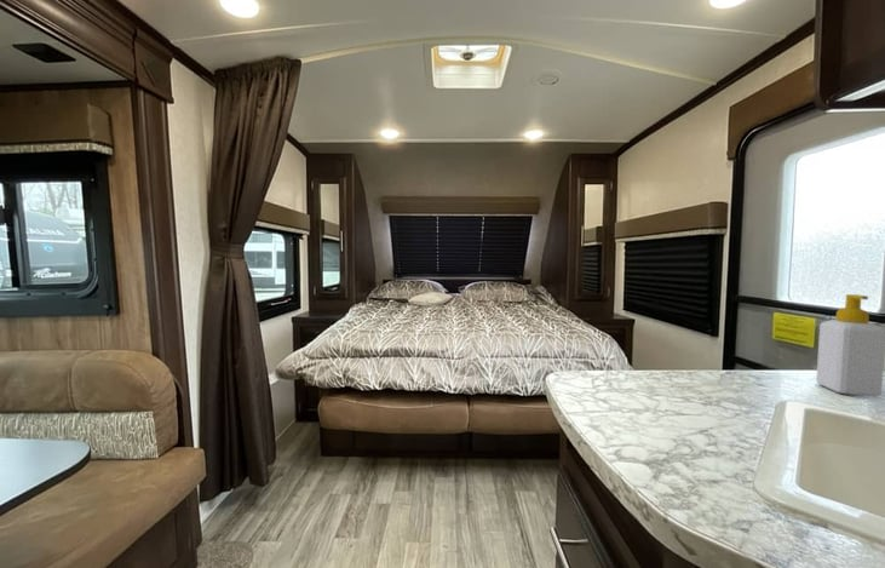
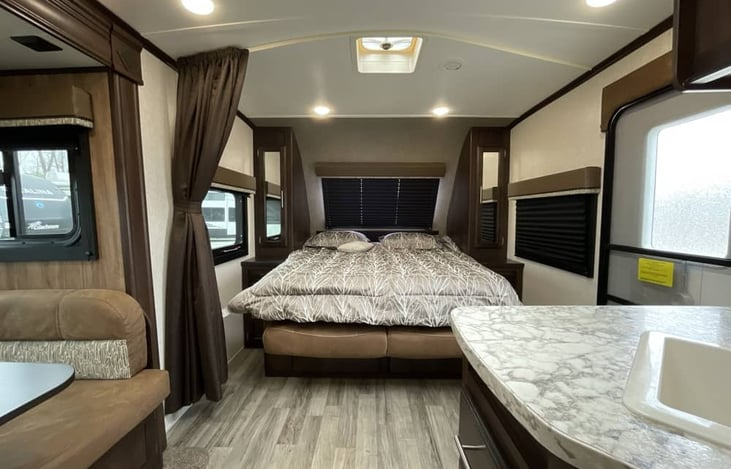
- soap bottle (850, 343)
